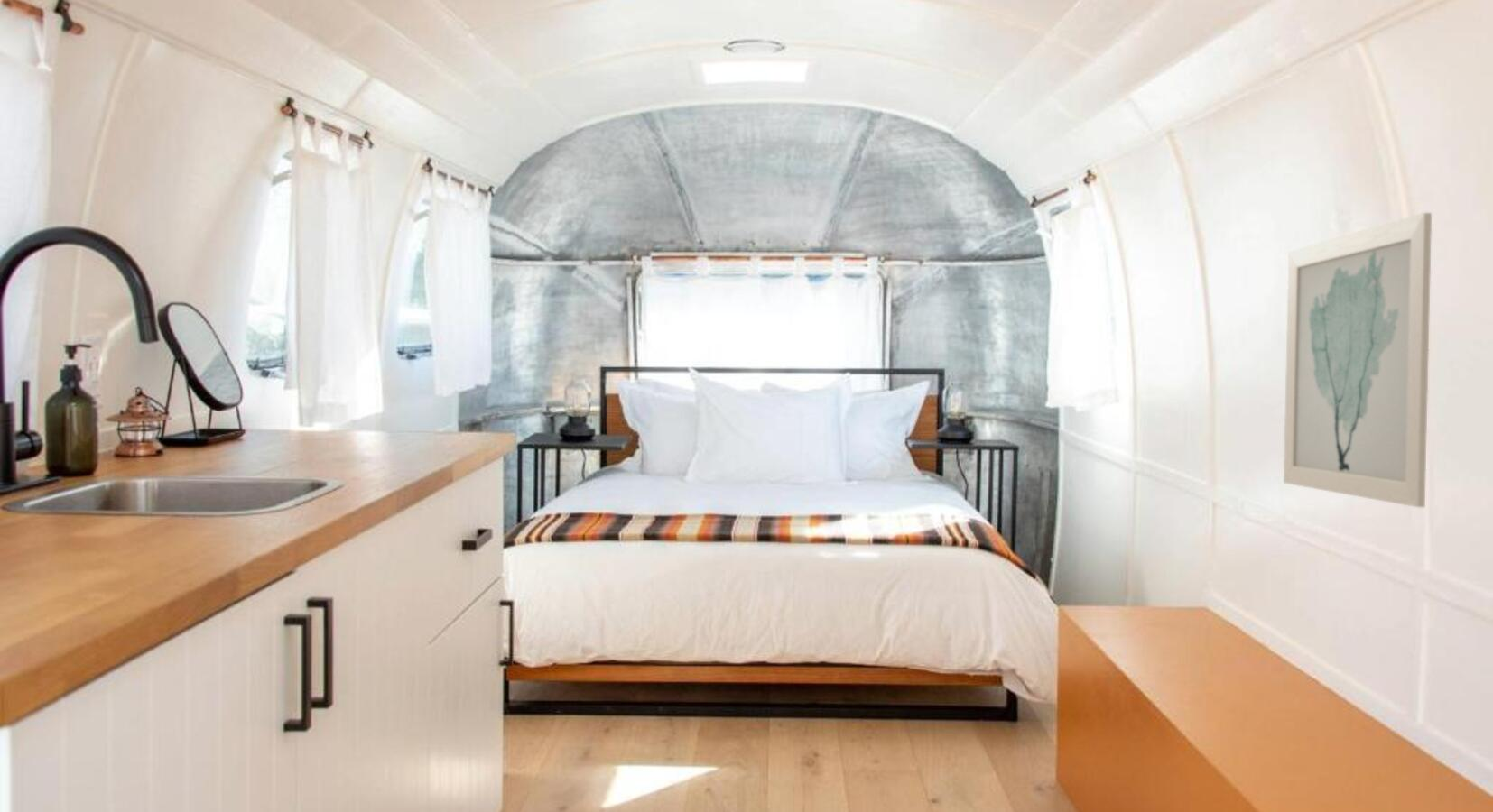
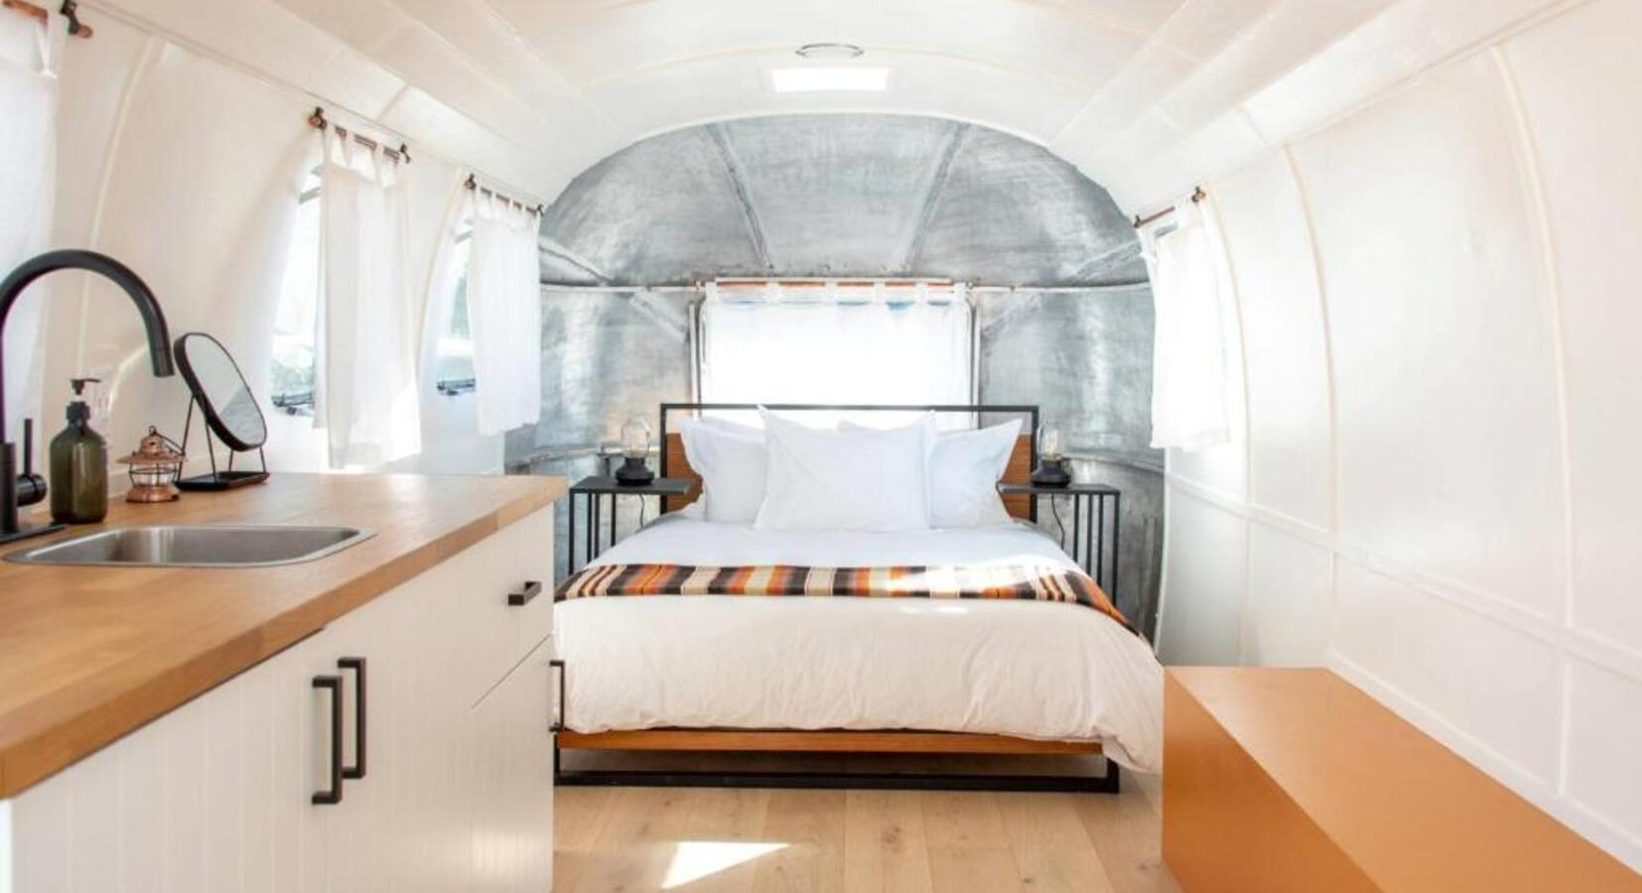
- wall art (1349, 364)
